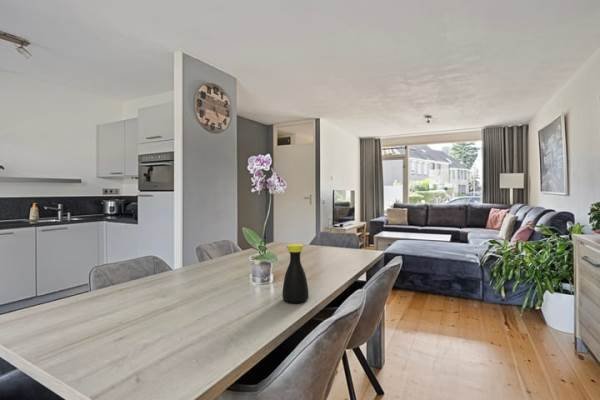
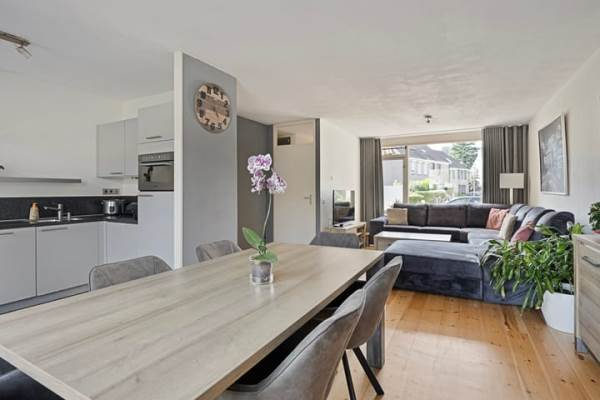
- bottle (295, 272)
